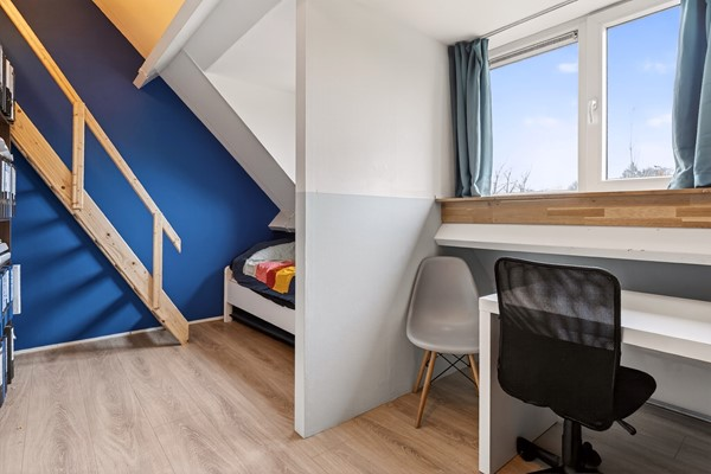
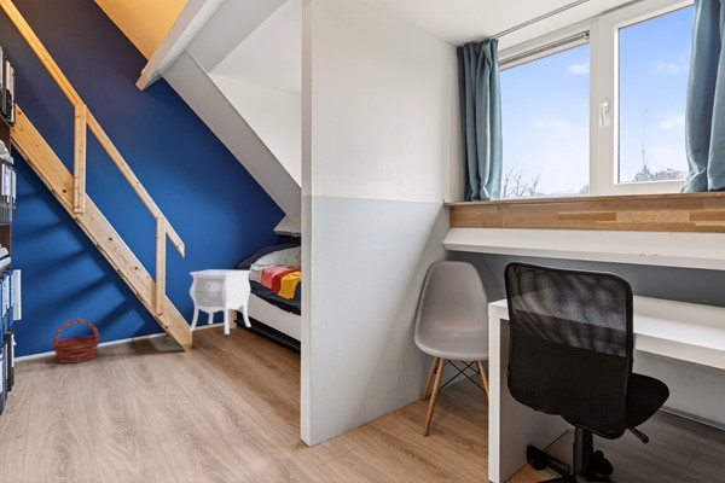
+ nightstand (218, 310)
+ basket (76, 338)
